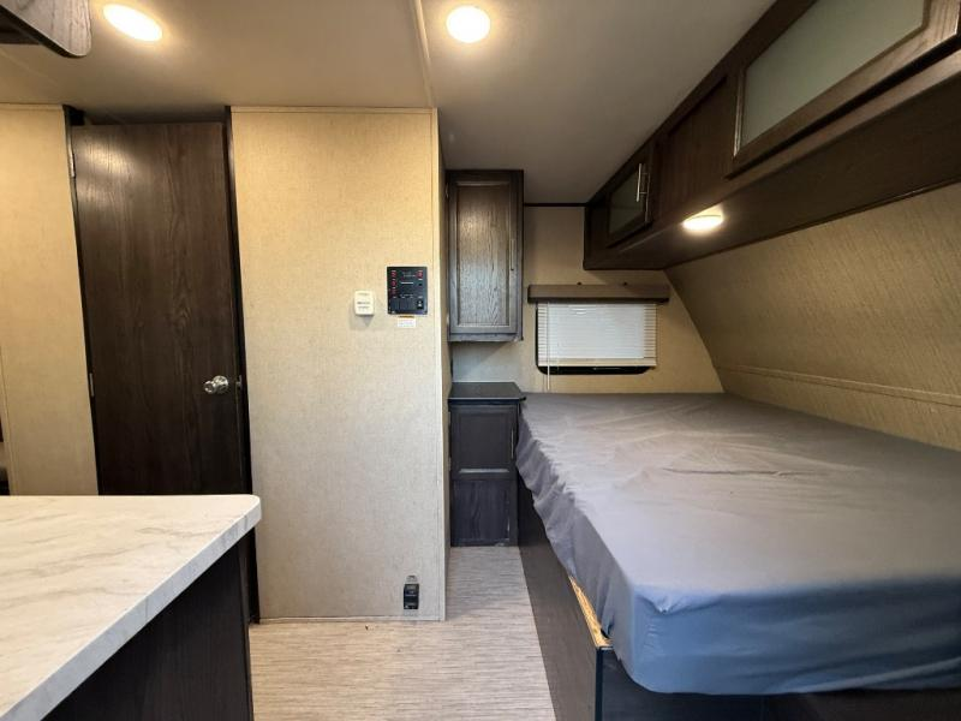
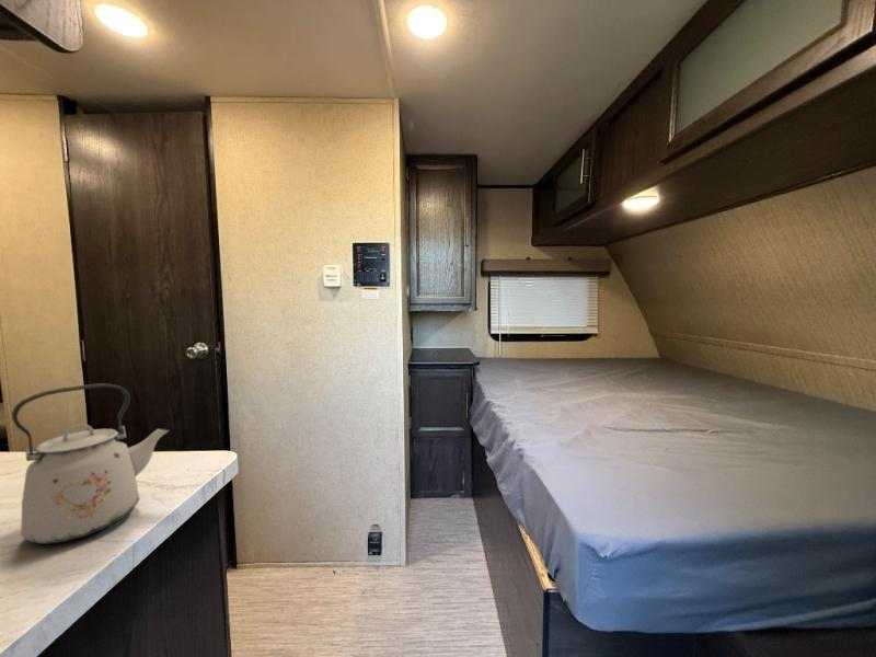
+ kettle (102, 450)
